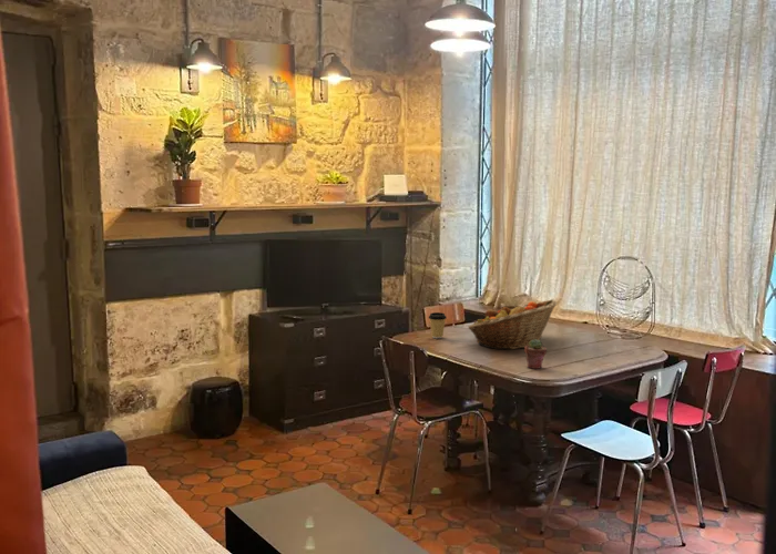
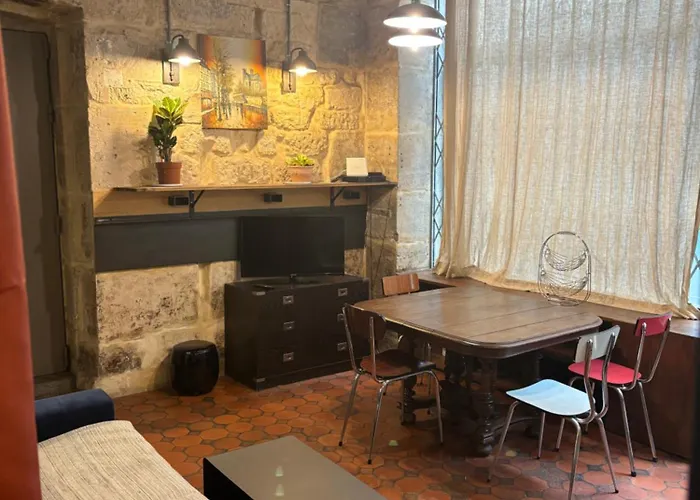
- potted succulent (534, 352)
- coffee cup (437, 325)
- fruit basket (512, 321)
